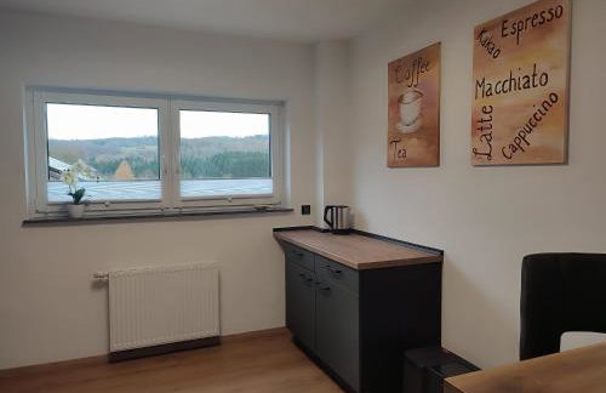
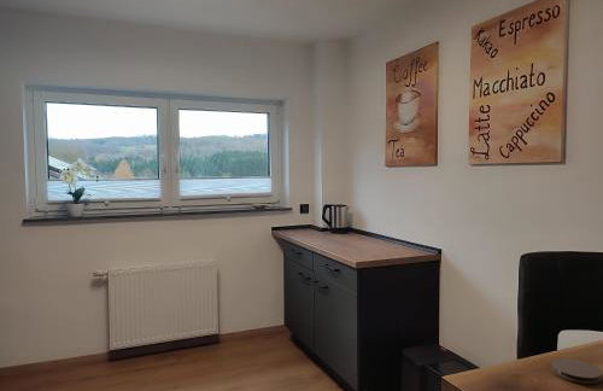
+ coaster (575, 370)
